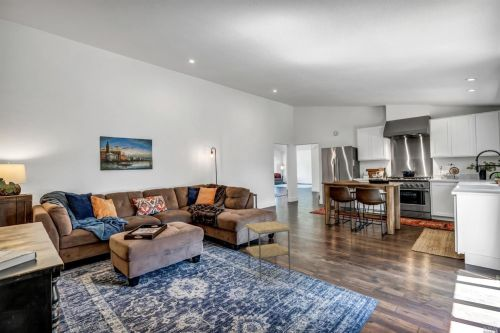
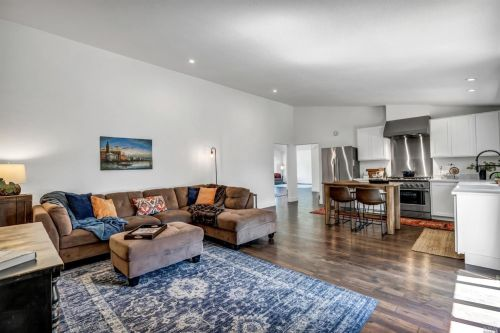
- side table (266, 248)
